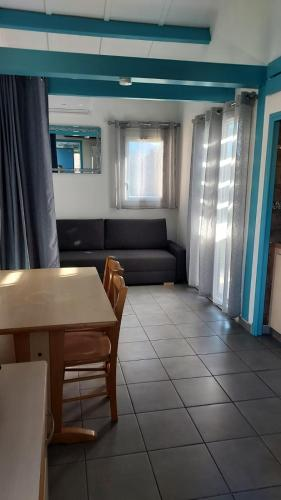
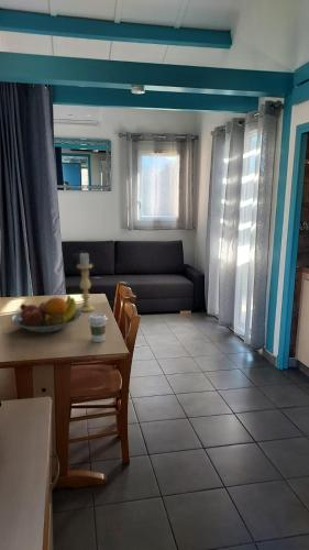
+ fruit bowl (46, 312)
+ coffee cup (98, 328)
+ candle holder (85, 280)
